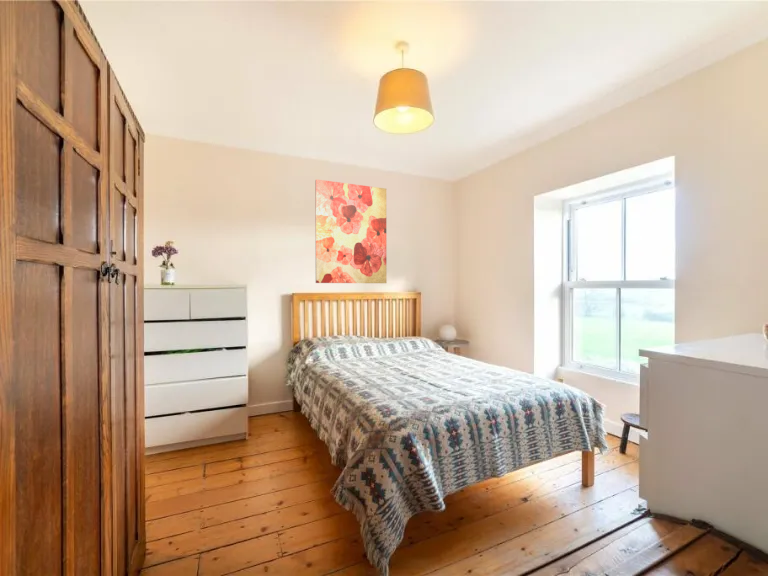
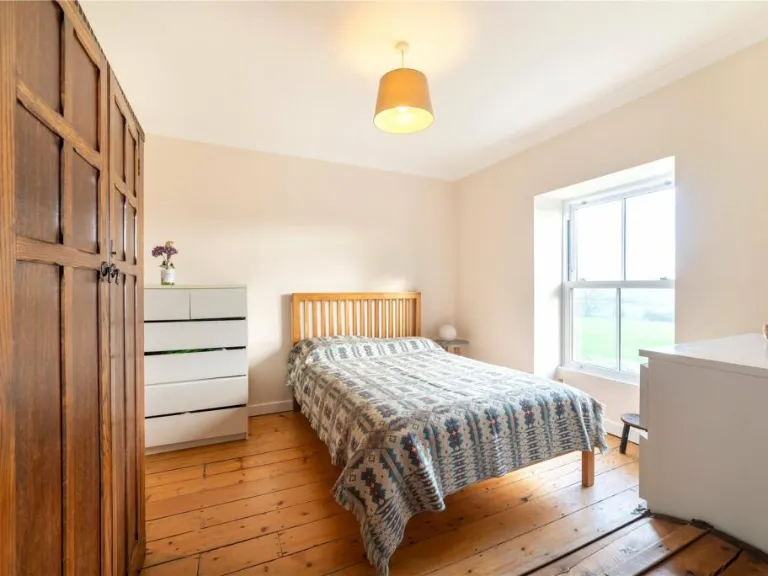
- wall art (352, 233)
